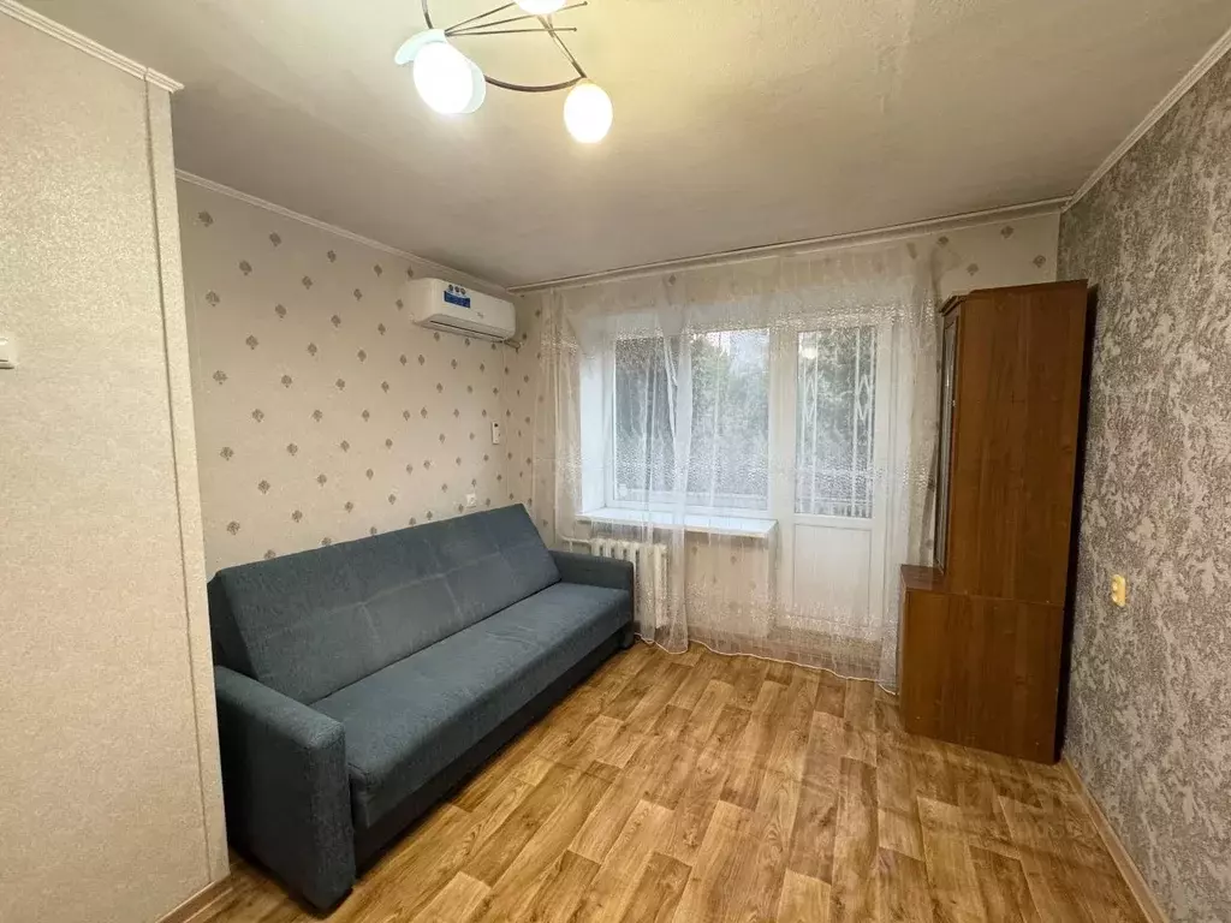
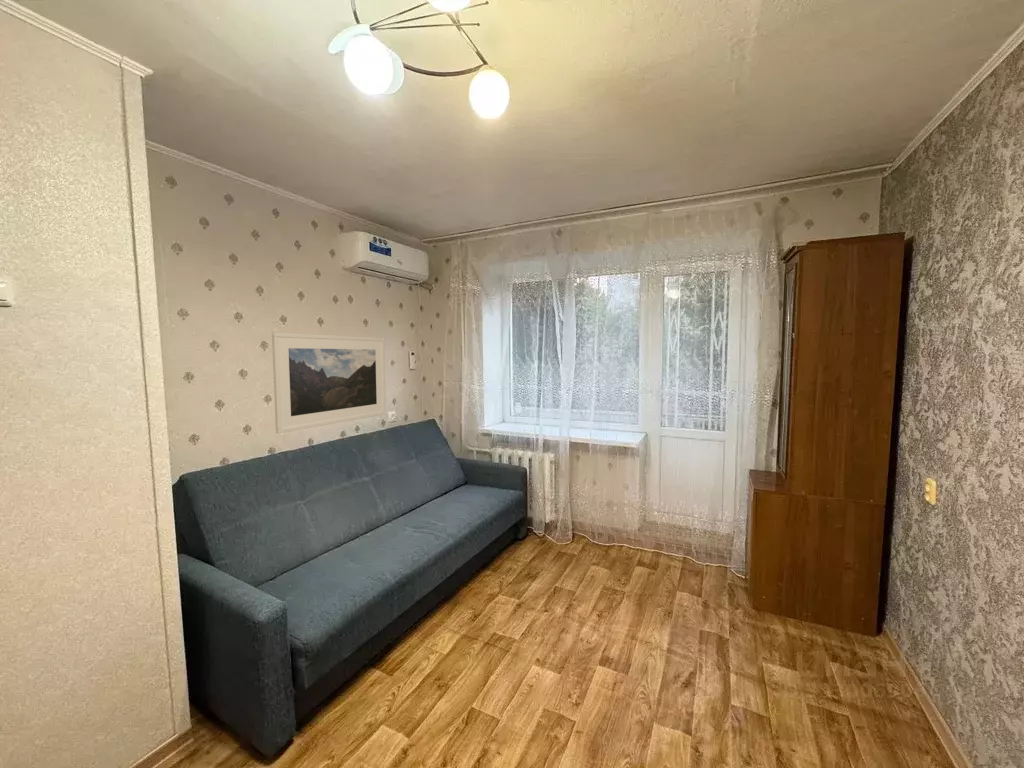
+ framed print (337, 379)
